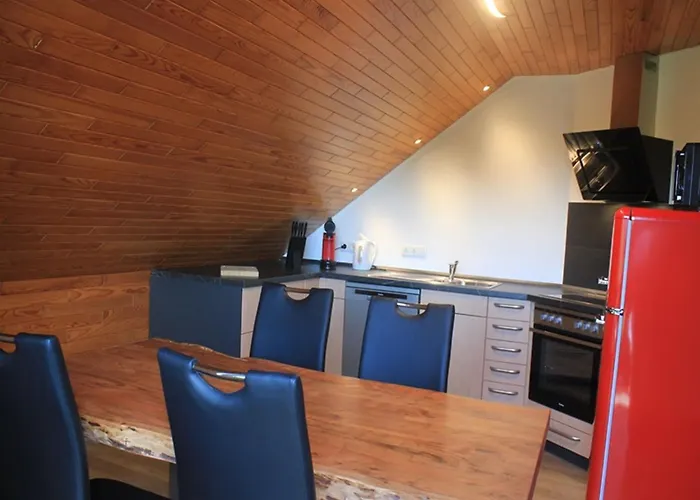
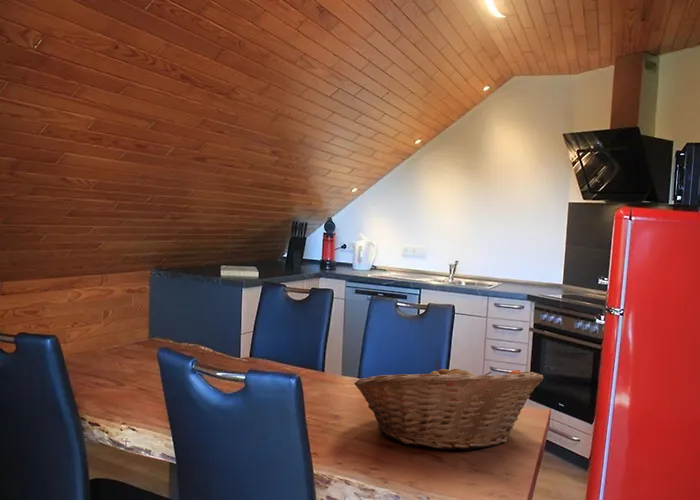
+ fruit basket (447, 395)
